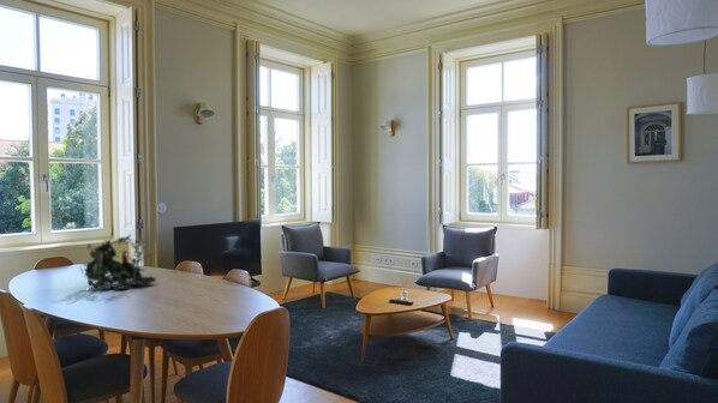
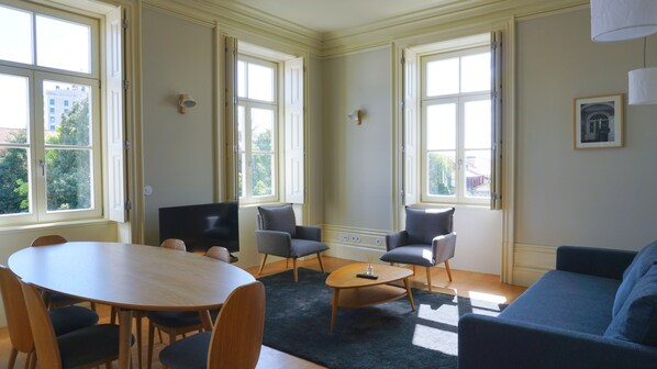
- plant (125, 259)
